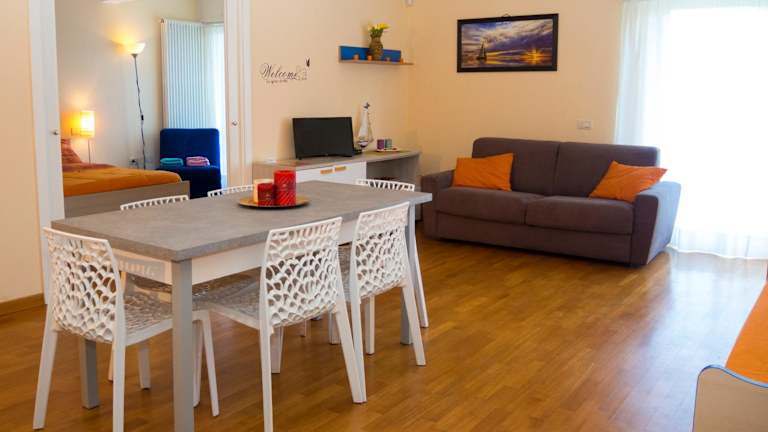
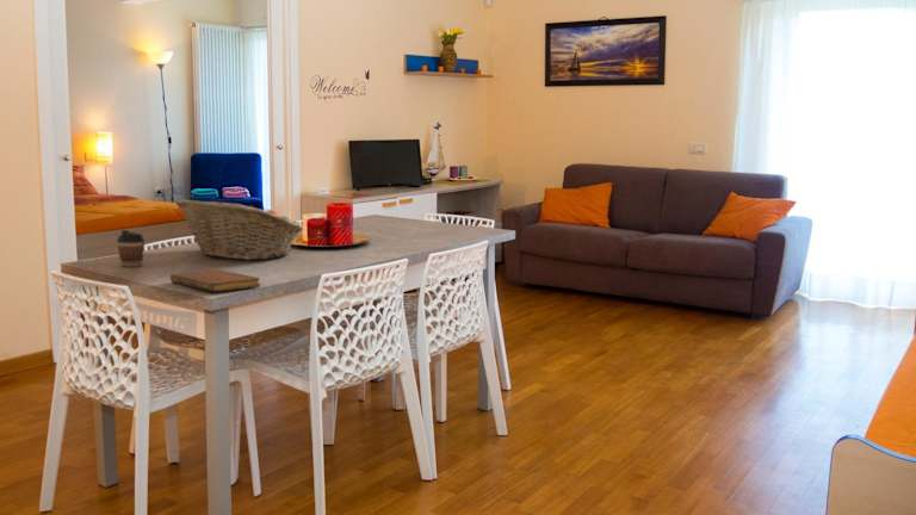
+ notebook (215, 279)
+ fruit basket (239, 227)
+ coffee cup (130, 247)
